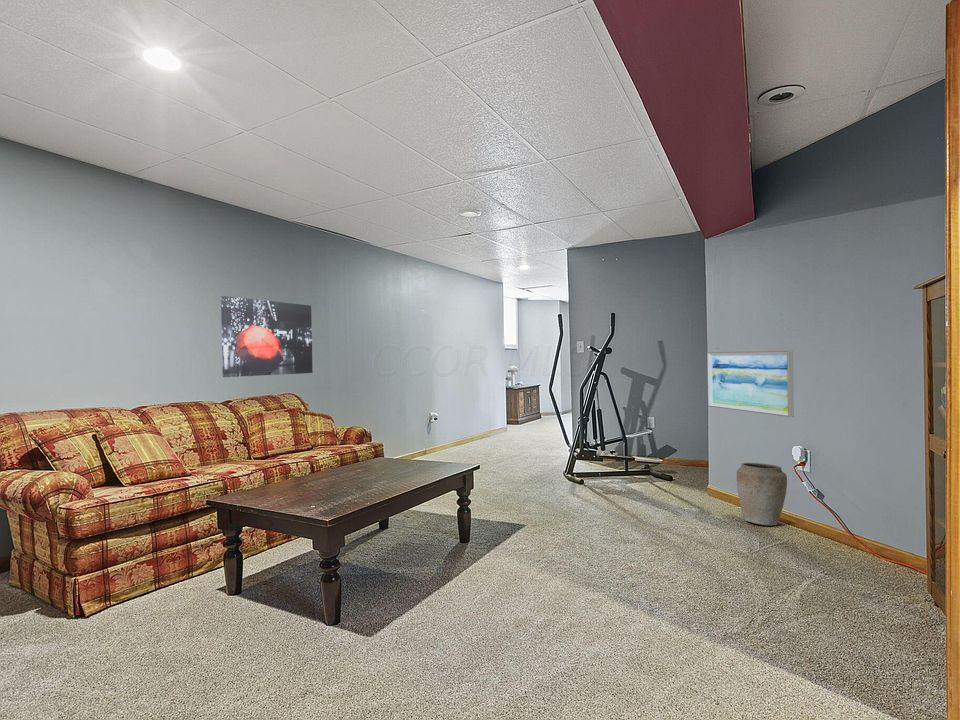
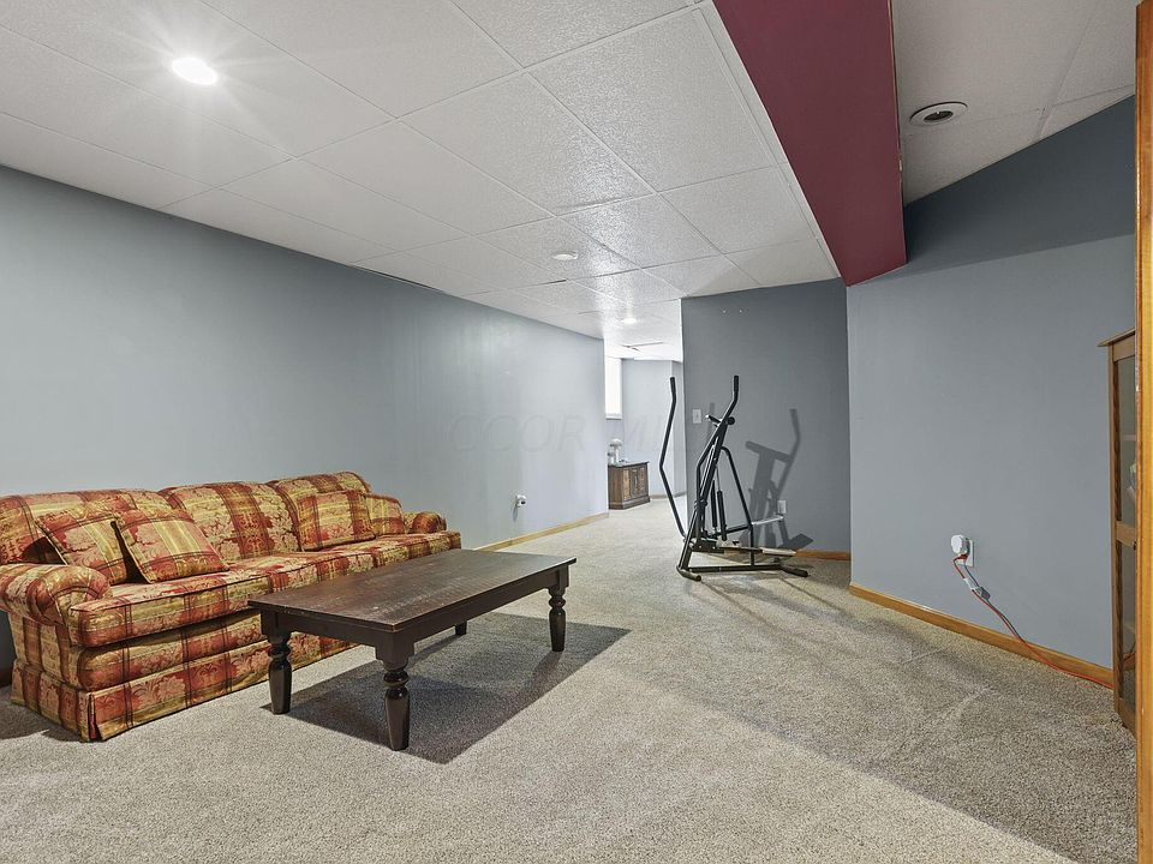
- wall art (746, 381)
- wall art (270, 338)
- vase (761, 493)
